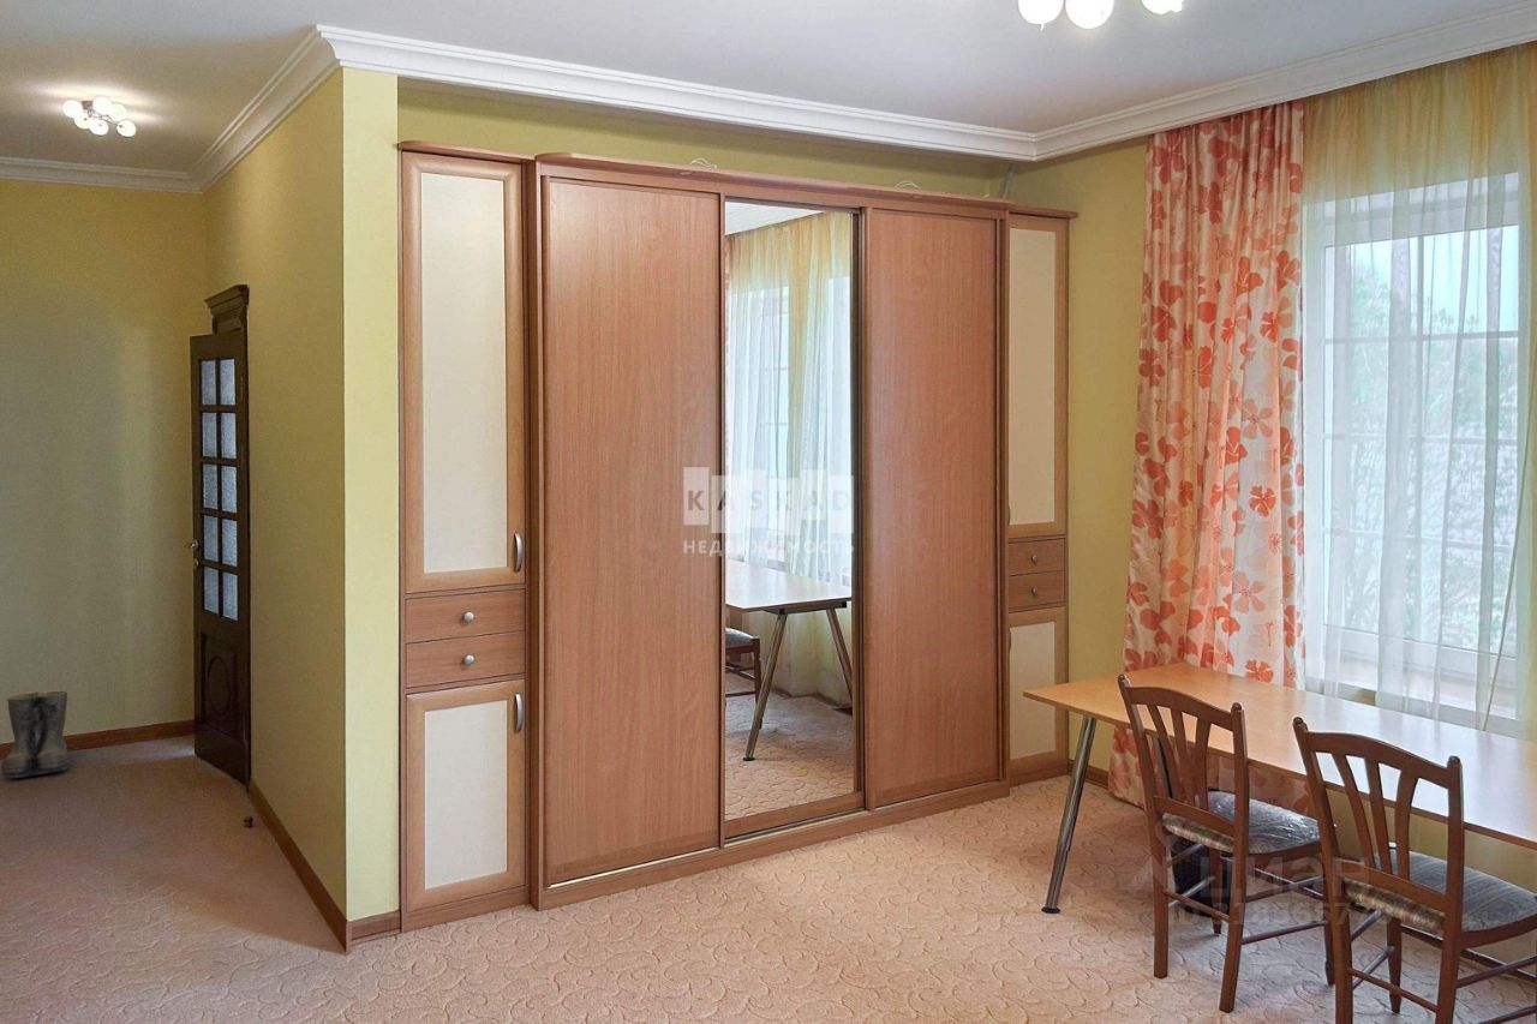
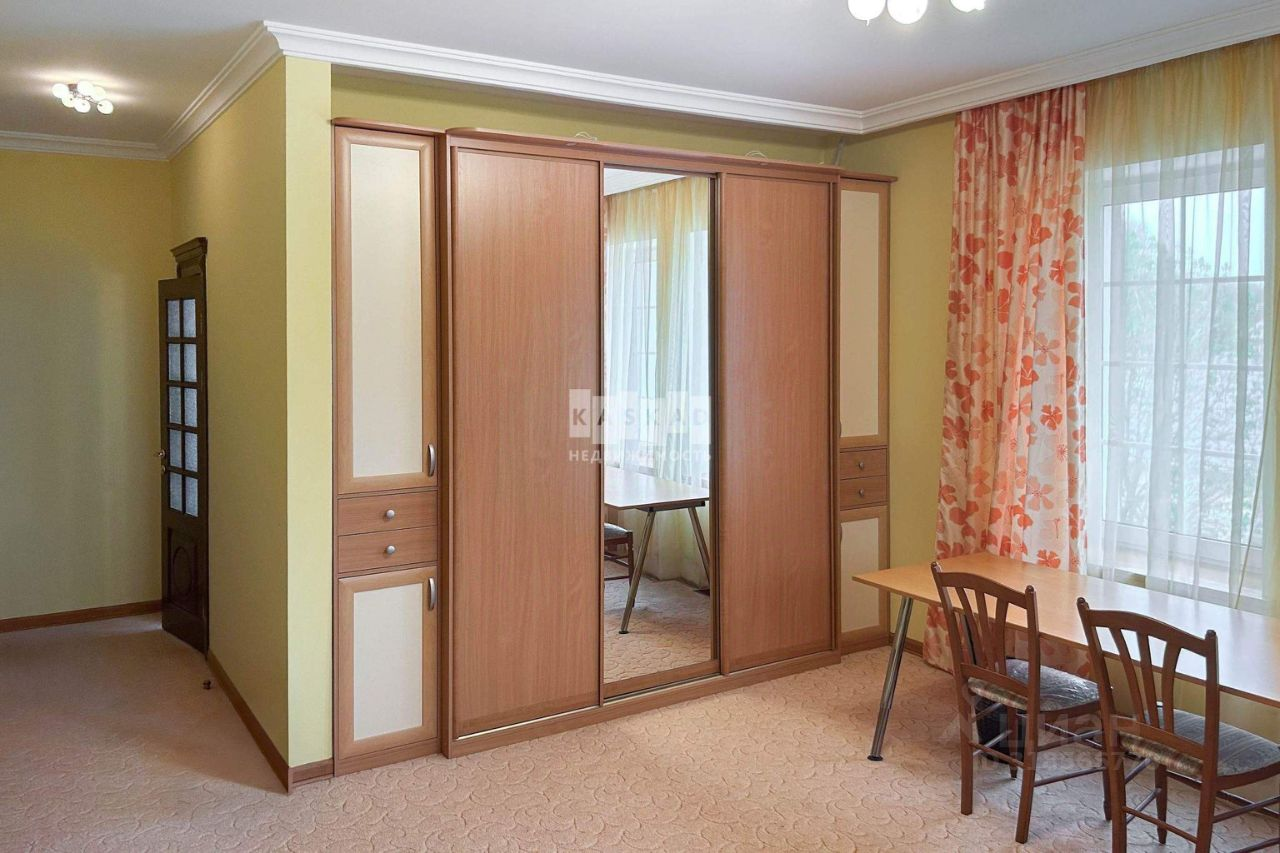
- boots (35, 731)
